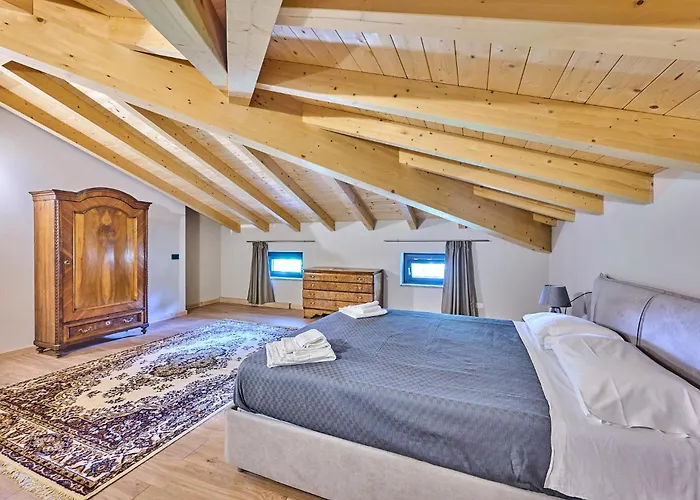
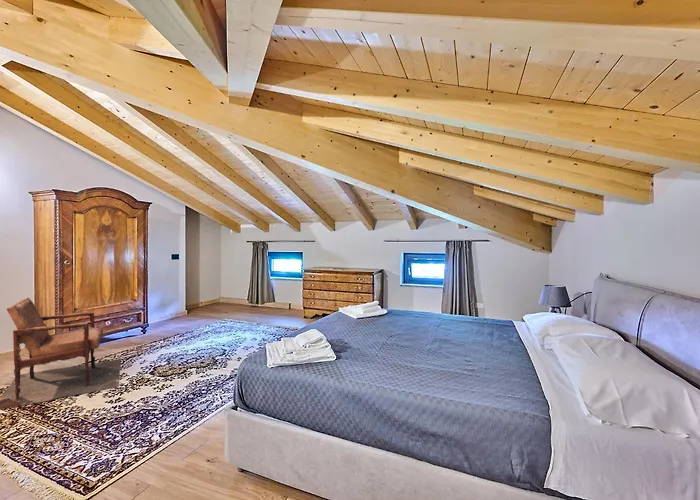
+ armchair (66, 339)
